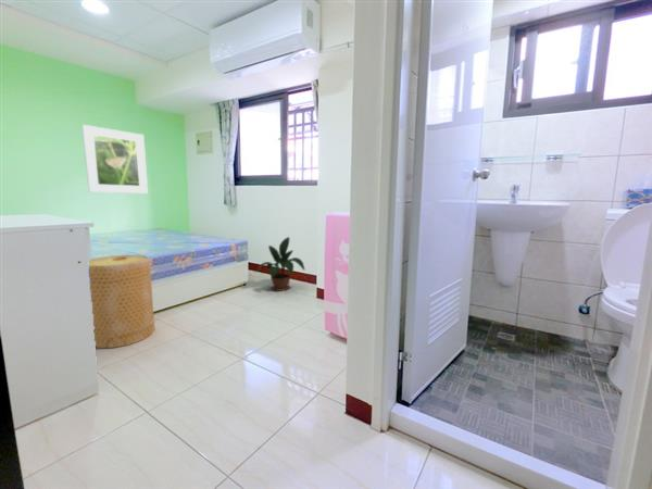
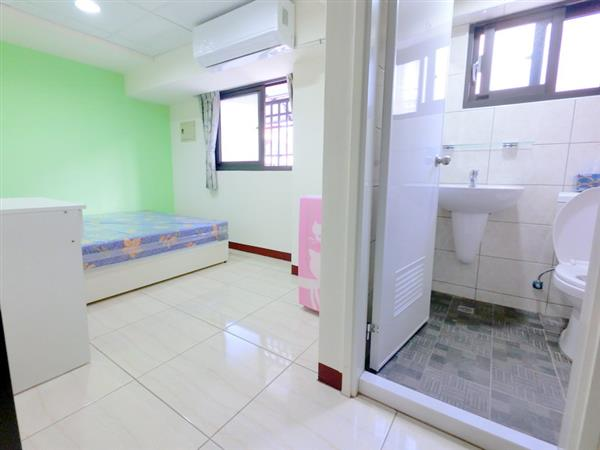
- potted plant (281, 263)
- basket (120, 298)
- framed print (117, 162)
